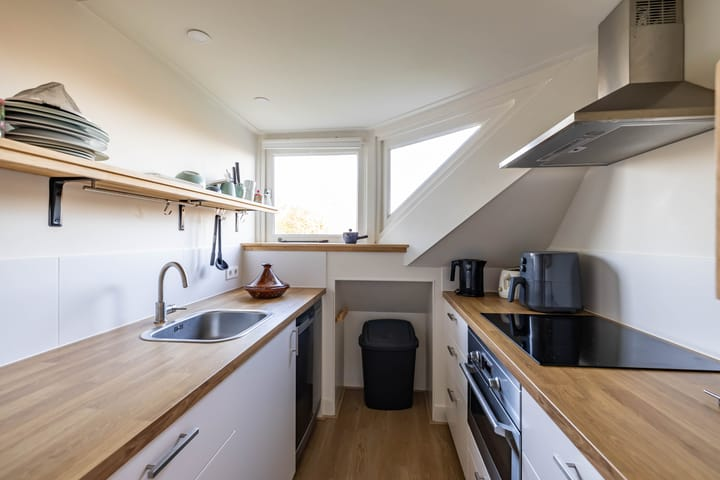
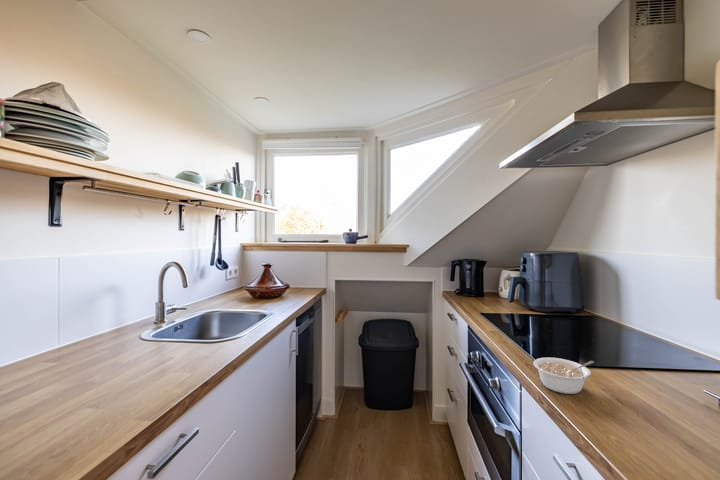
+ legume (561, 373)
